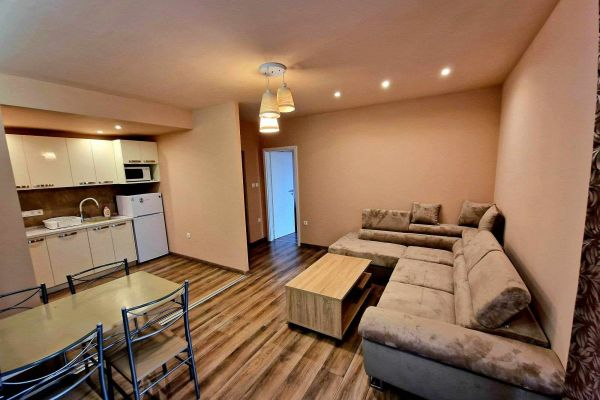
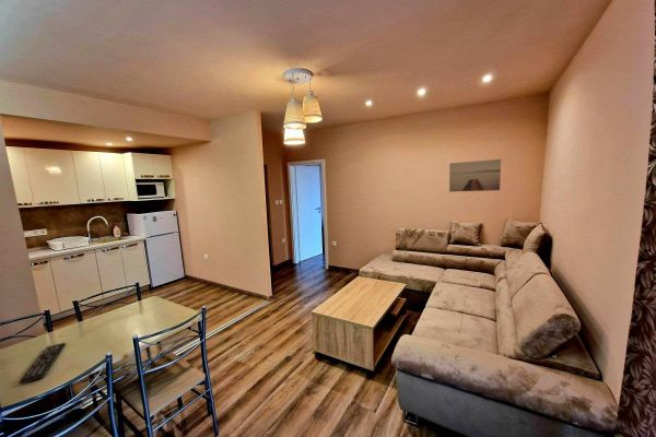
+ wall art (473, 176)
+ remote control (45, 359)
